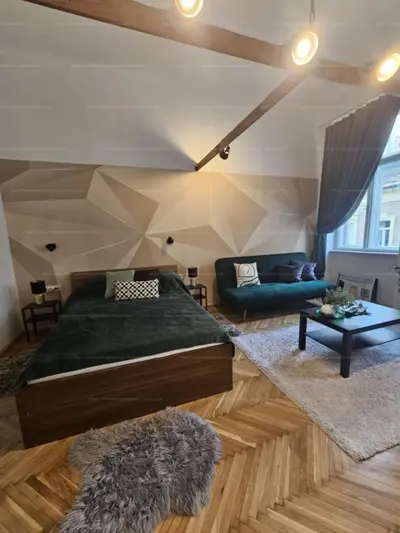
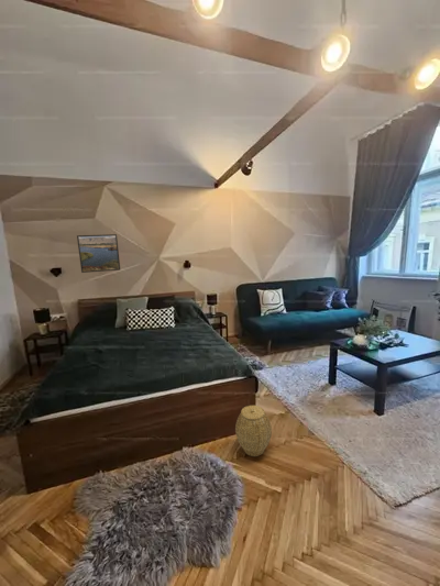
+ woven basket (253, 429)
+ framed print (99, 253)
